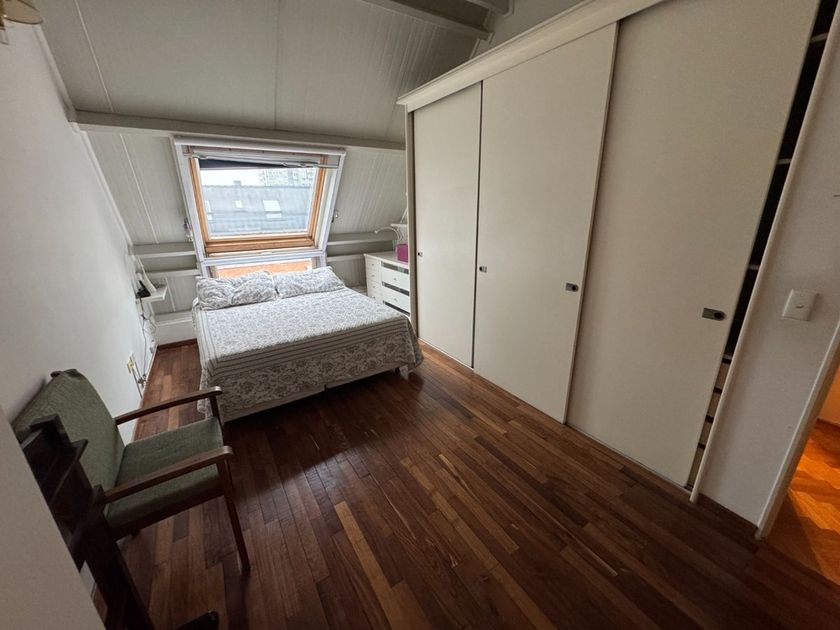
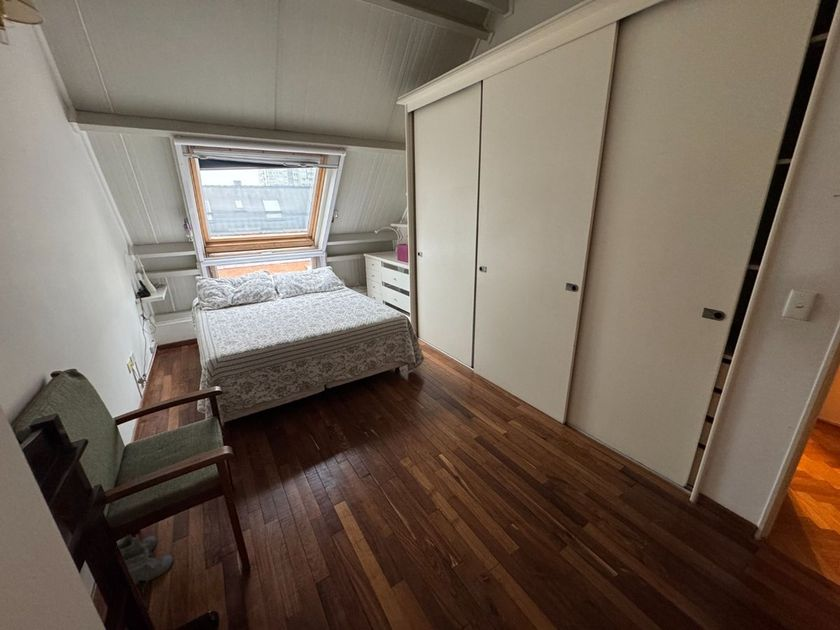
+ boots (142, 554)
